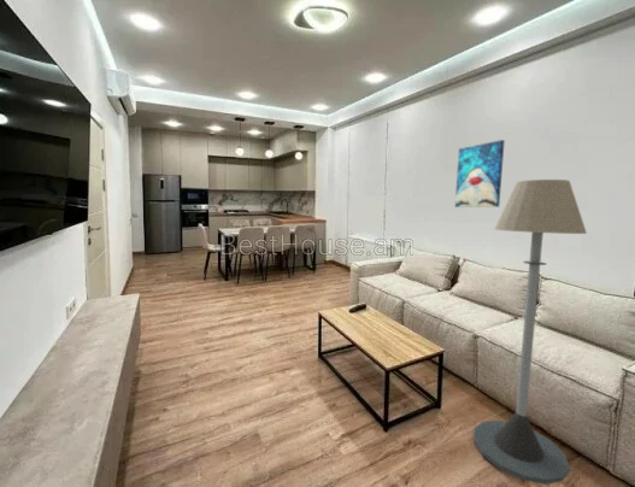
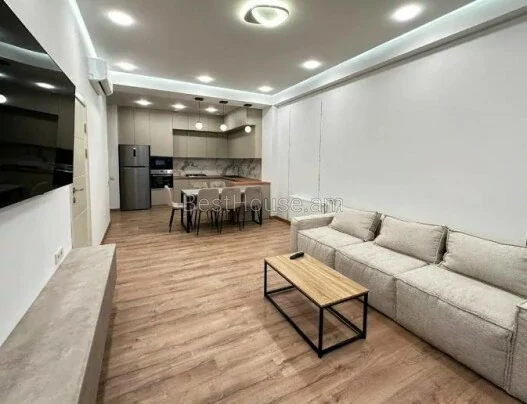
- floor lamp (529, 321)
- wall art (477, 176)
